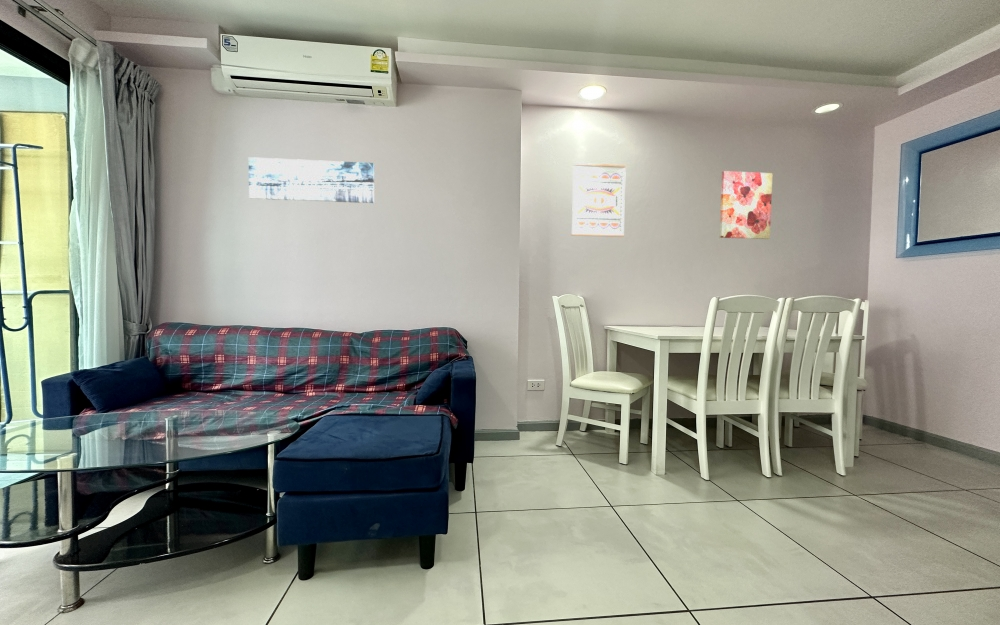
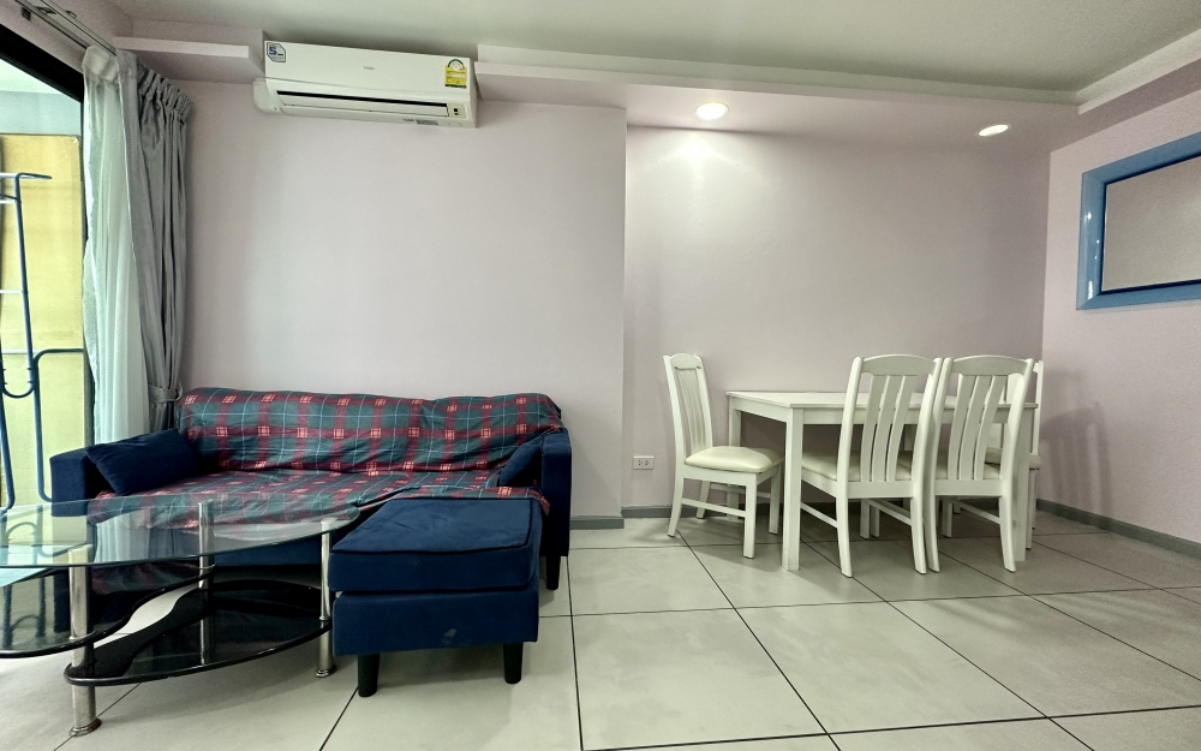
- wall art (746, 205)
- wall art (598, 200)
- wall art (312, 180)
